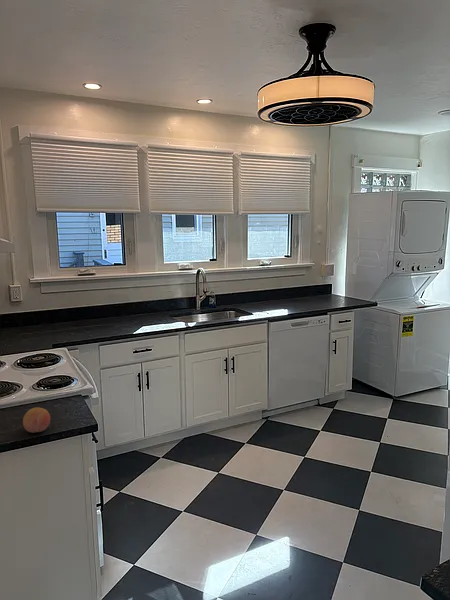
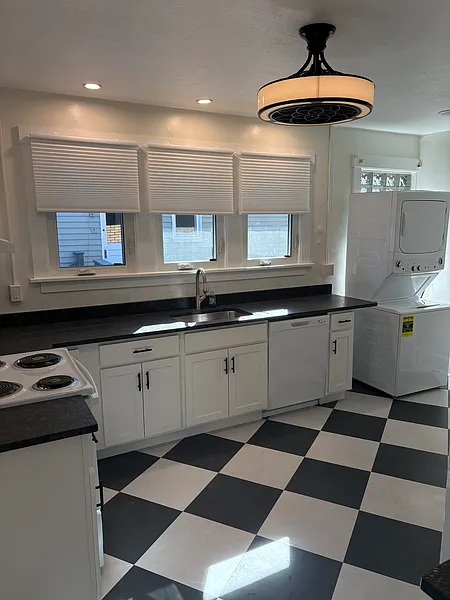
- fruit (36, 419)
